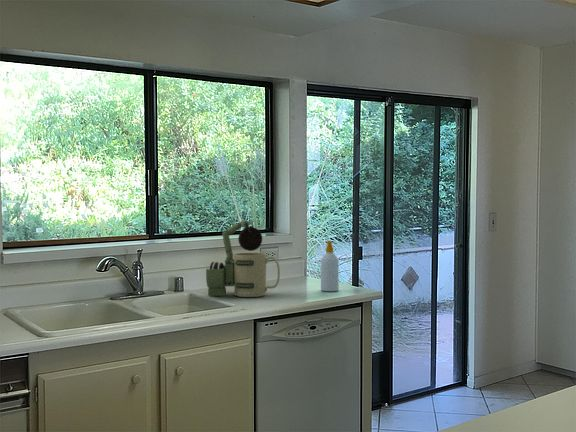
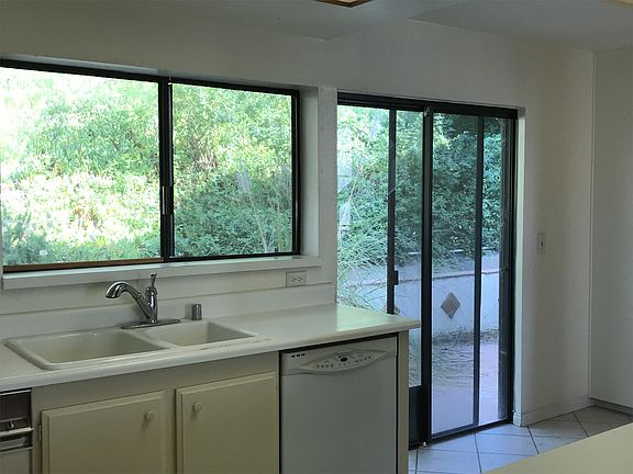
- cocoa (237, 257)
- soap bottle (329, 265)
